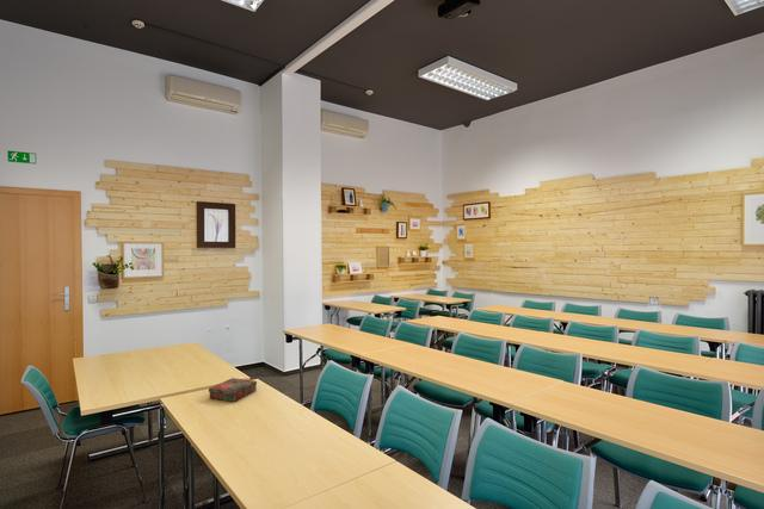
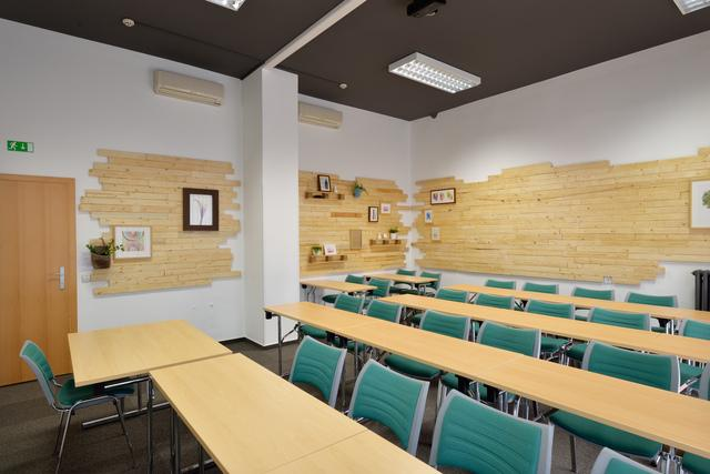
- book (233, 389)
